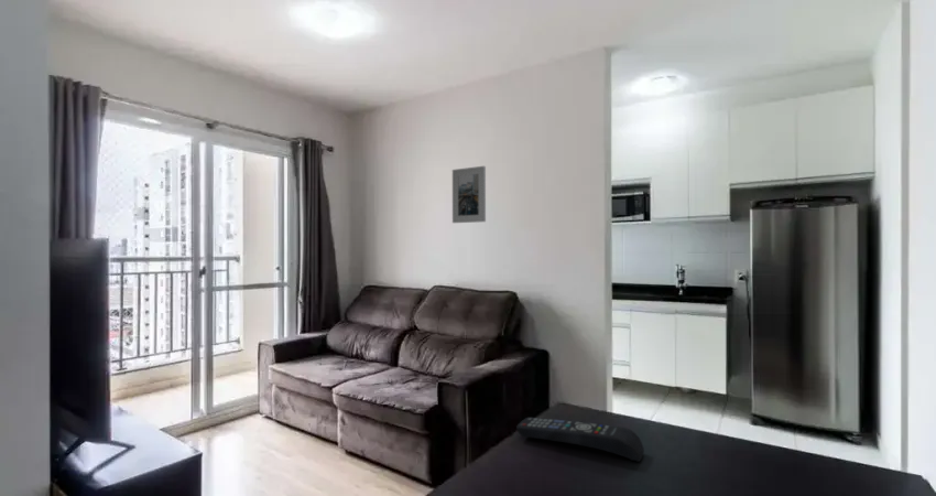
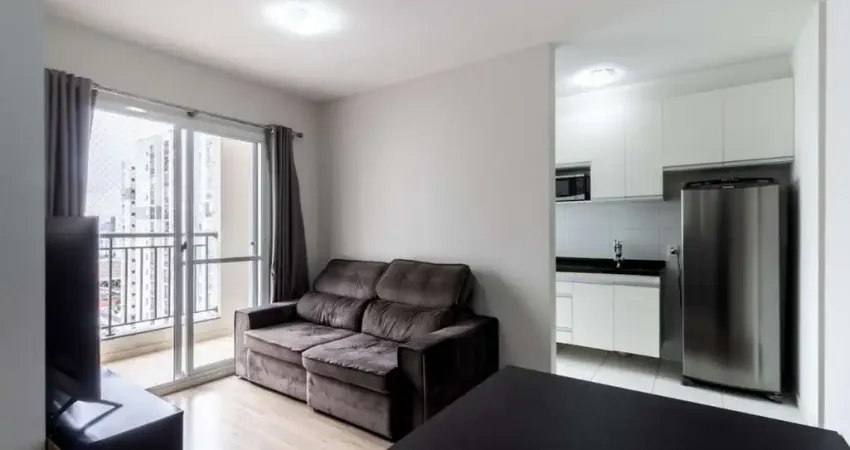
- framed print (468, 195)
- remote control (577, 433)
